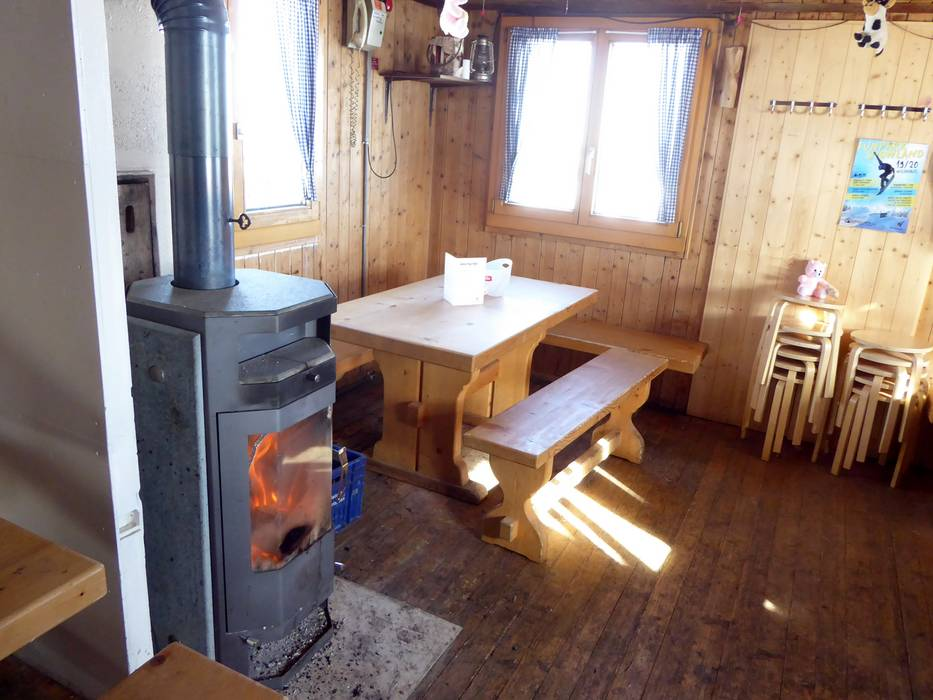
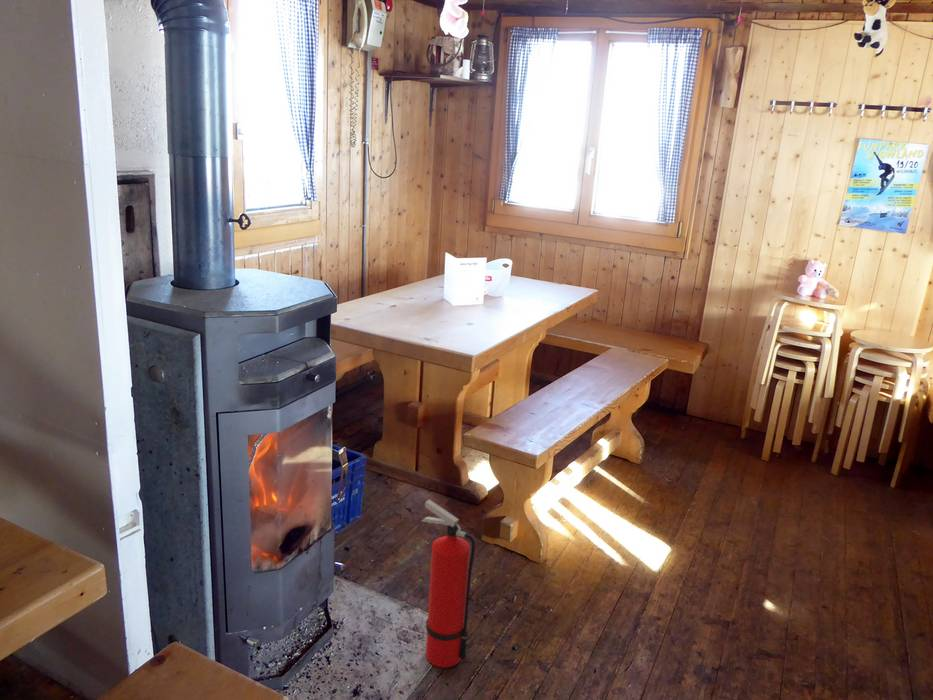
+ fire extinguisher (444, 583)
